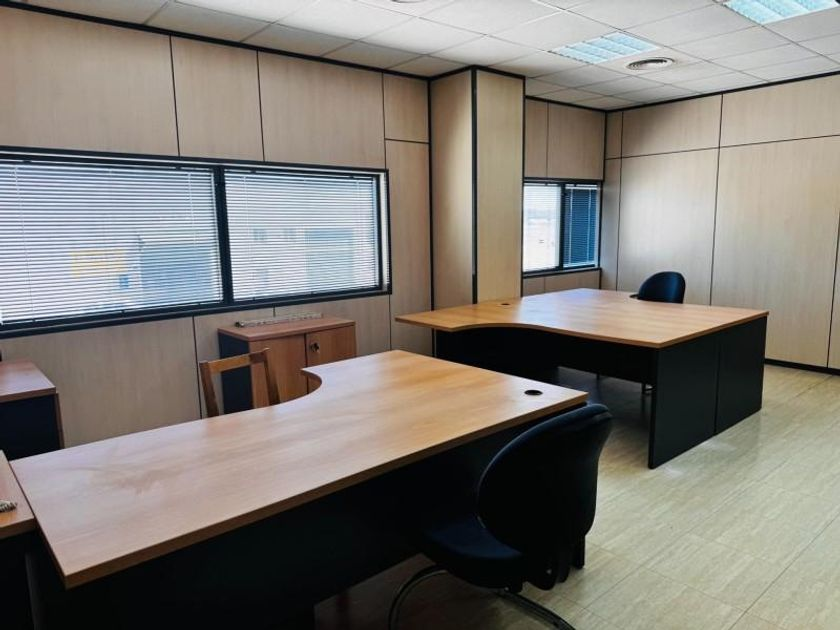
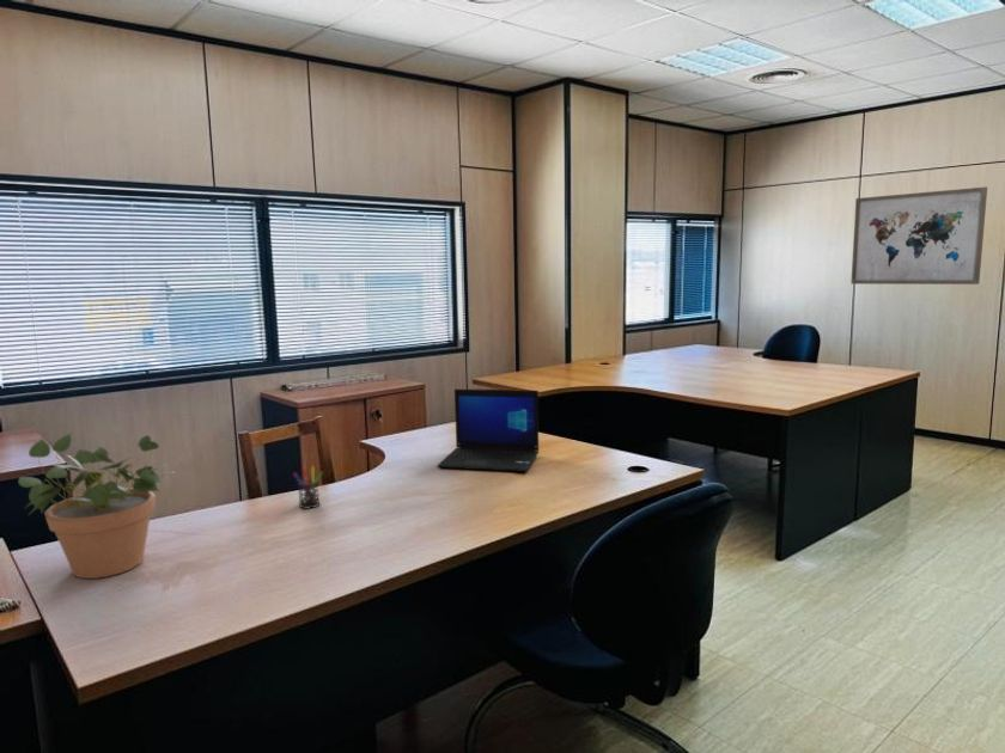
+ laptop (488, 428)
+ wall art (914, 238)
+ pen holder (310, 485)
+ potted plant (90, 503)
